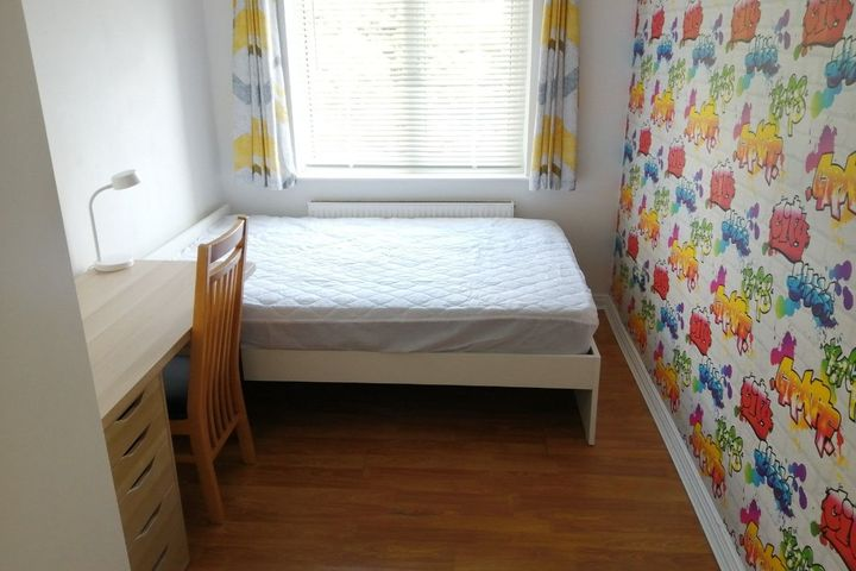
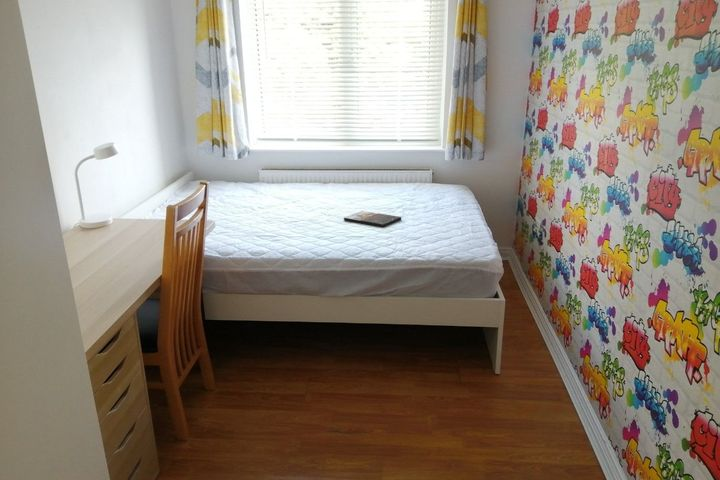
+ comic book (372, 218)
